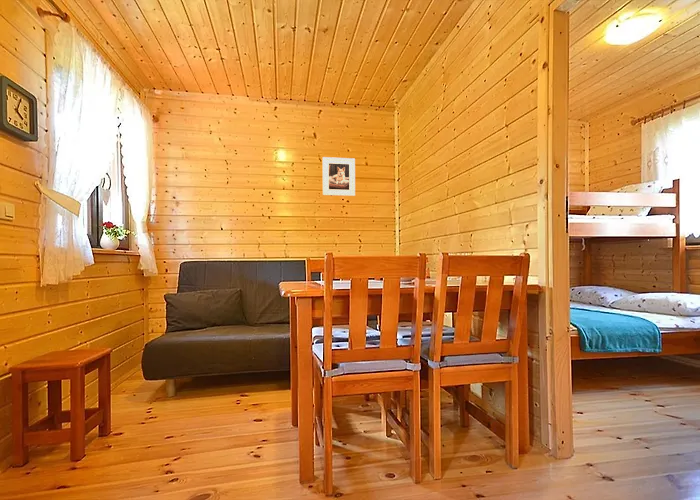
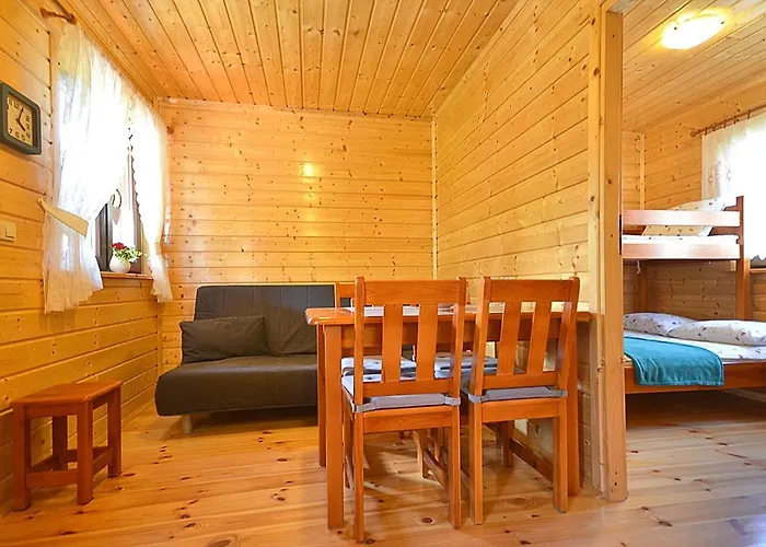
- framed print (338, 176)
